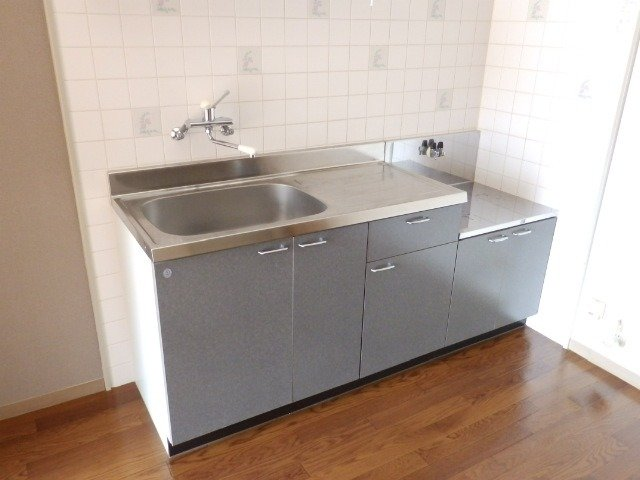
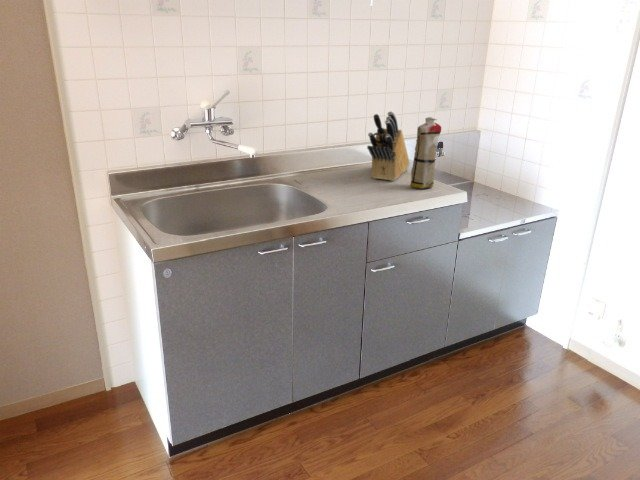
+ knife block (390, 142)
+ dress (426, 153)
